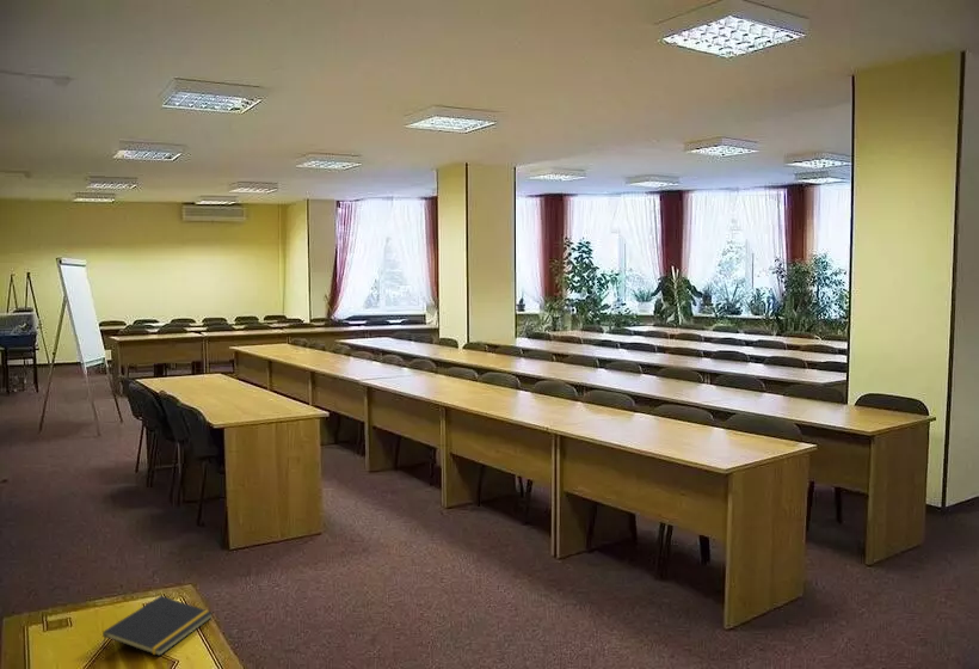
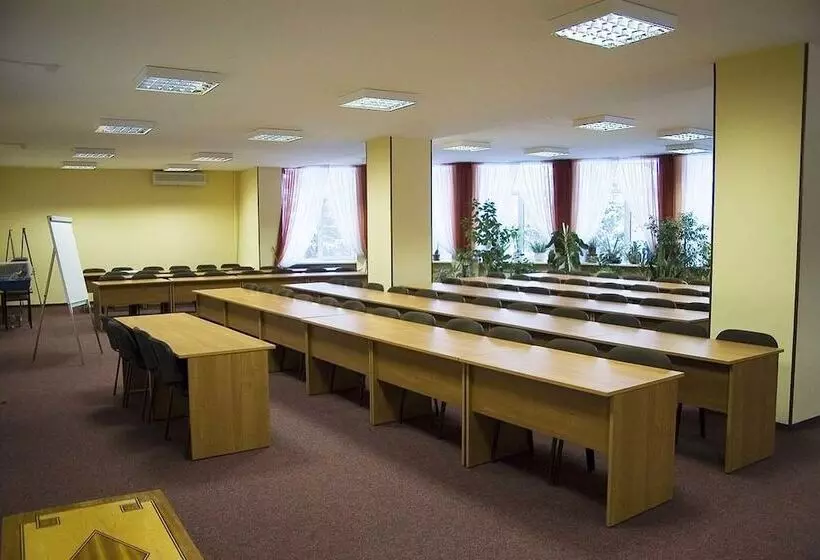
- notepad (160, 624)
